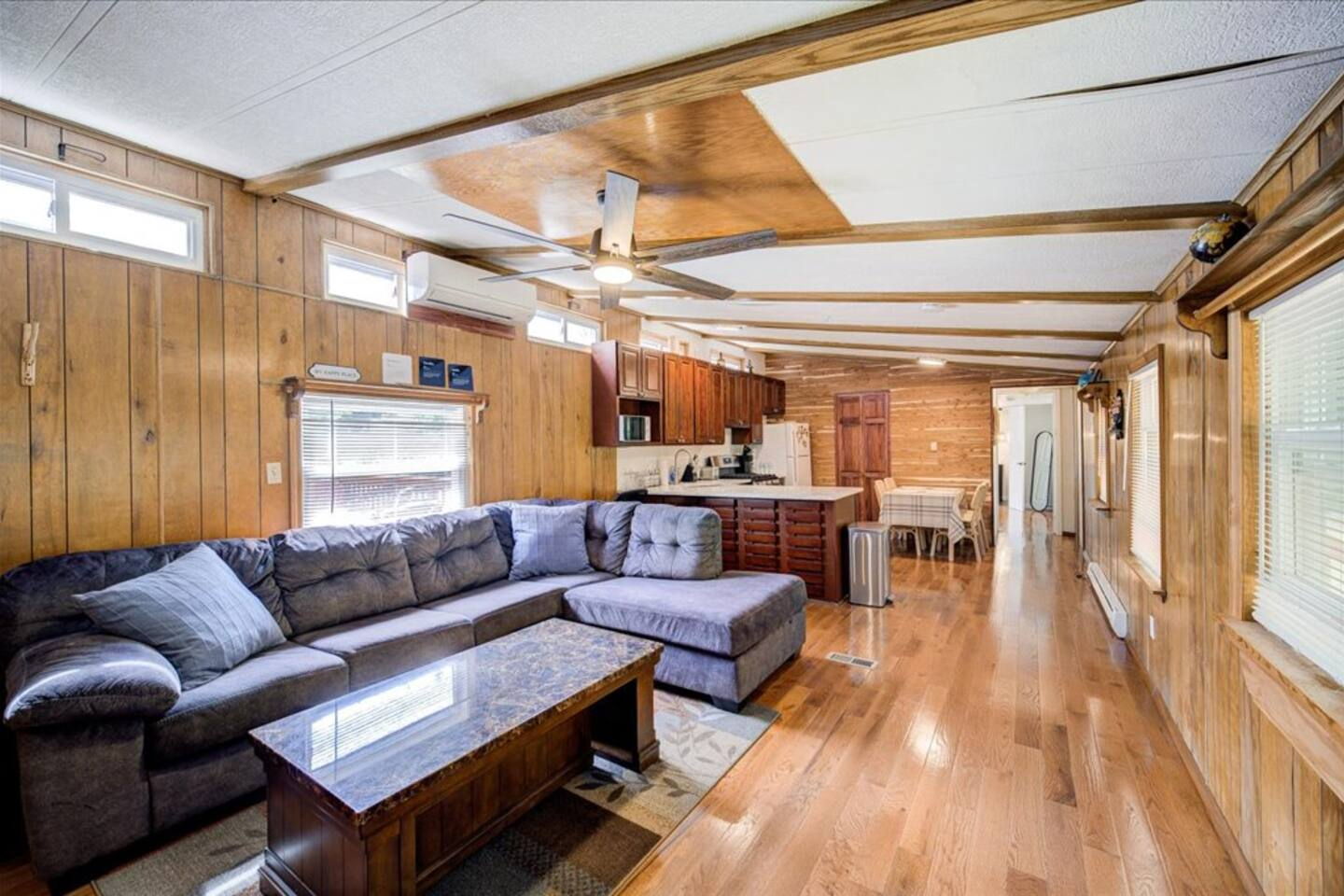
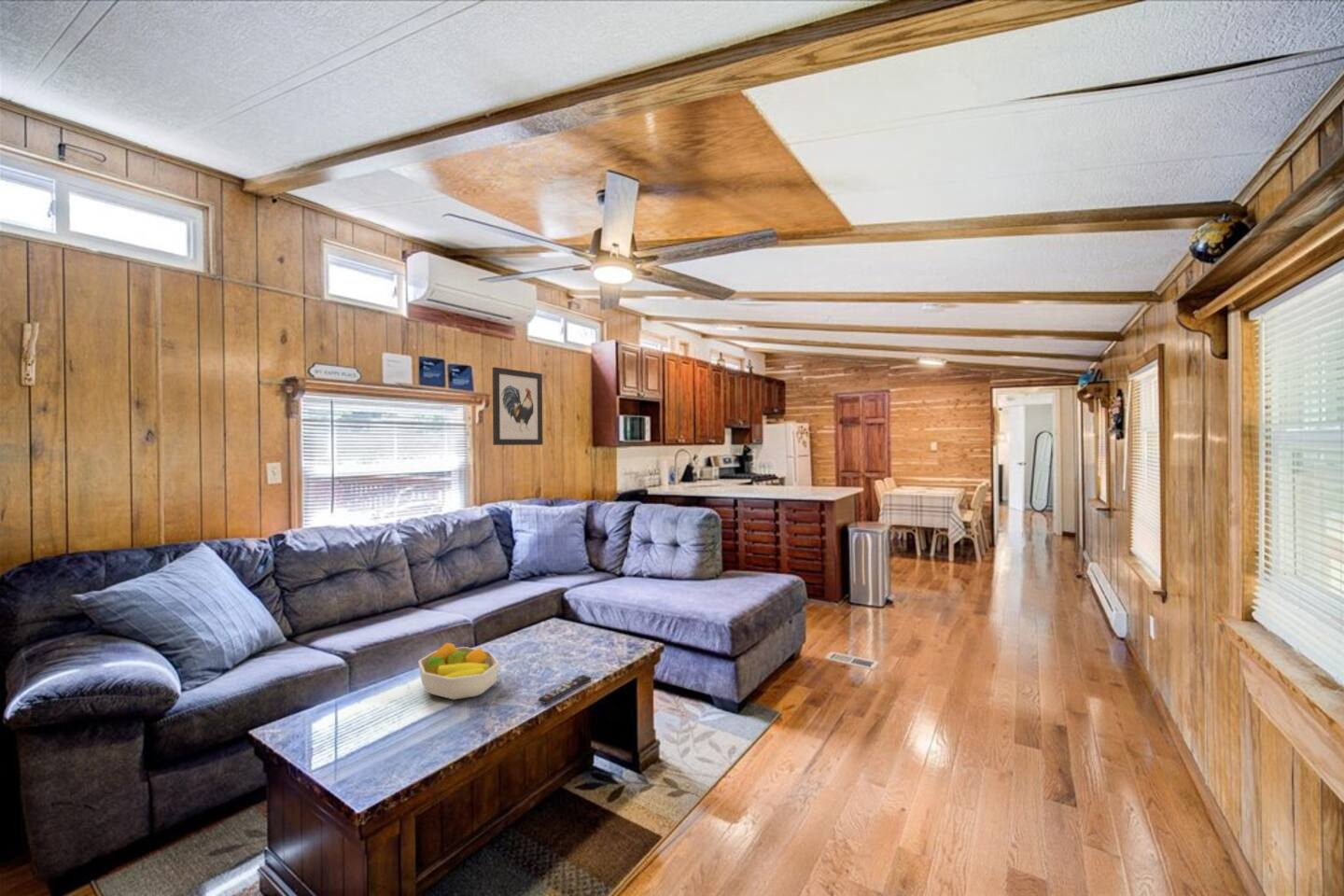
+ wall art (518, 408)
+ fruit bowl (458, 668)
+ remote control (566, 688)
